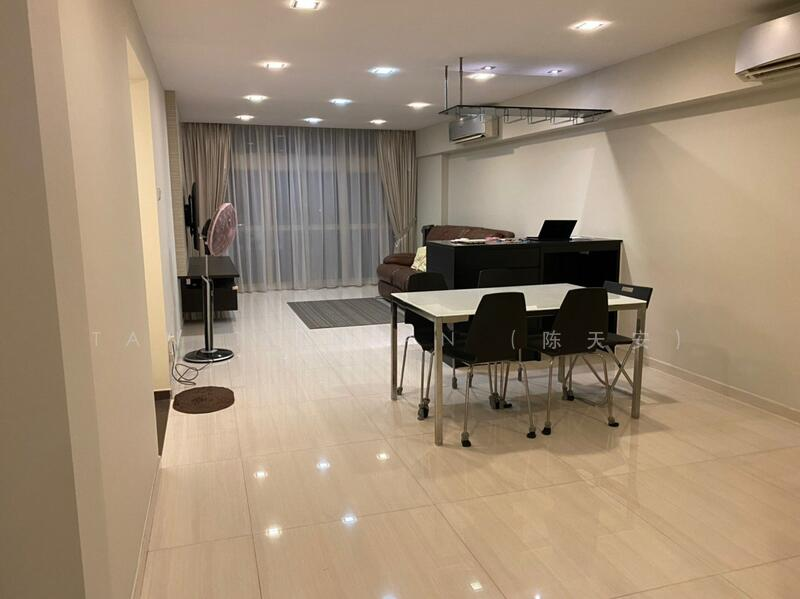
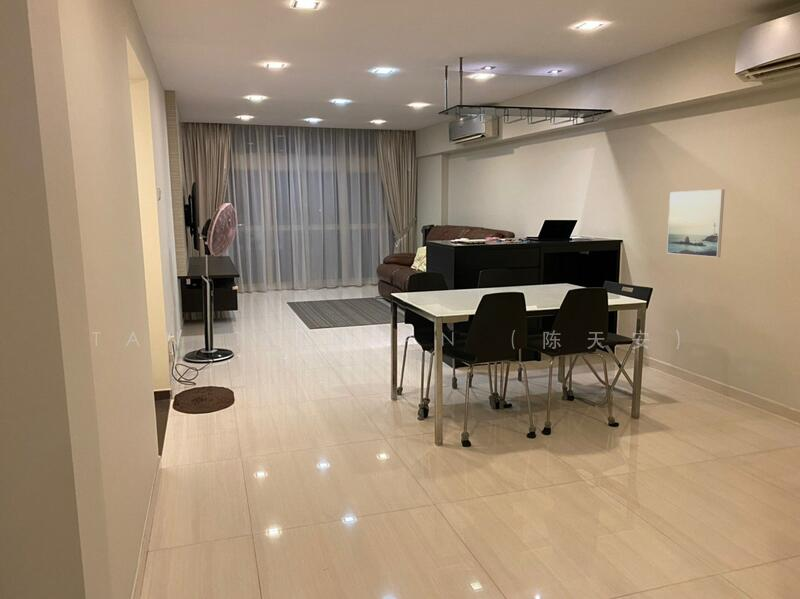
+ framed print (694, 223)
